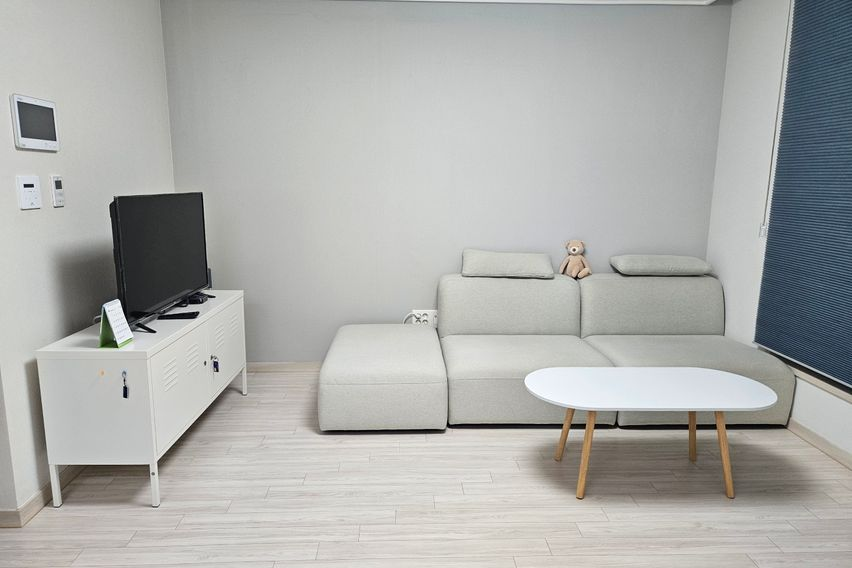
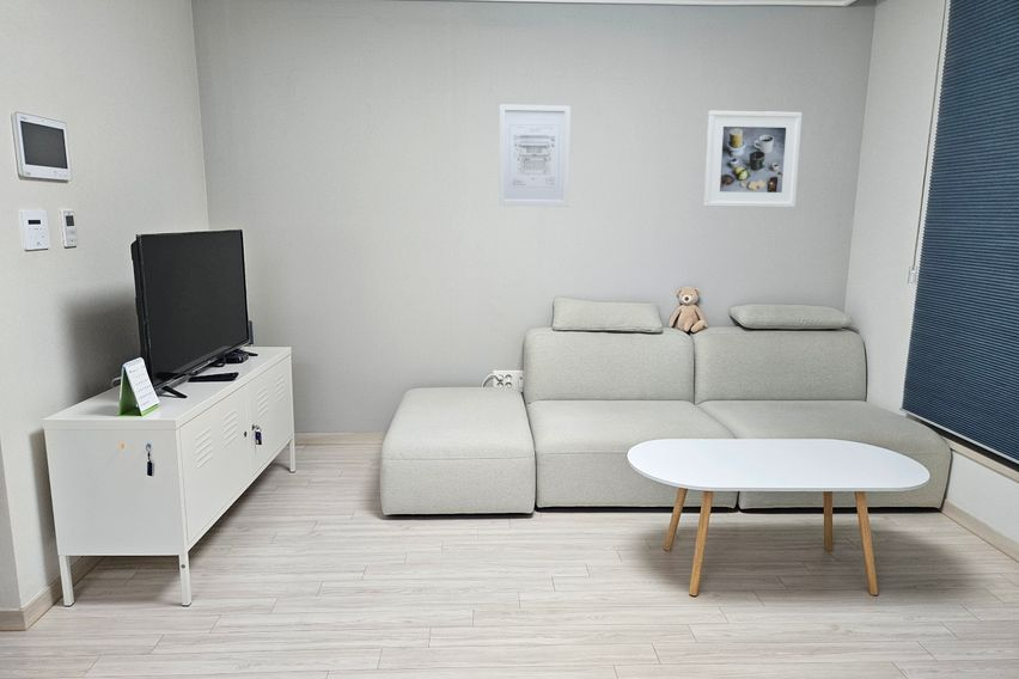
+ wall art (533, 155)
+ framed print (752, 159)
